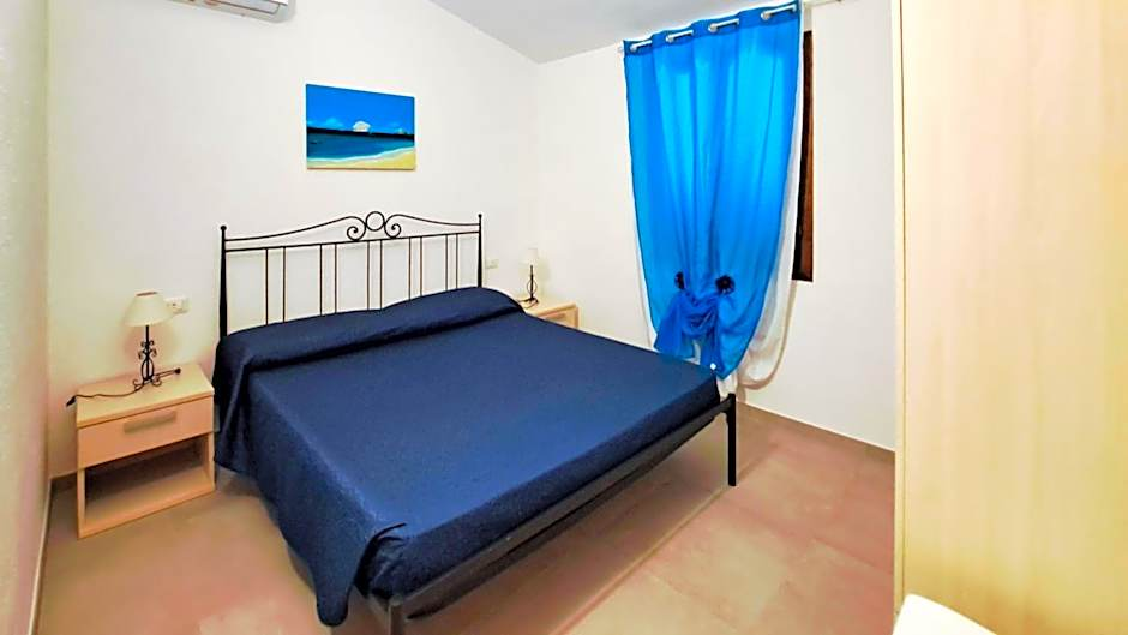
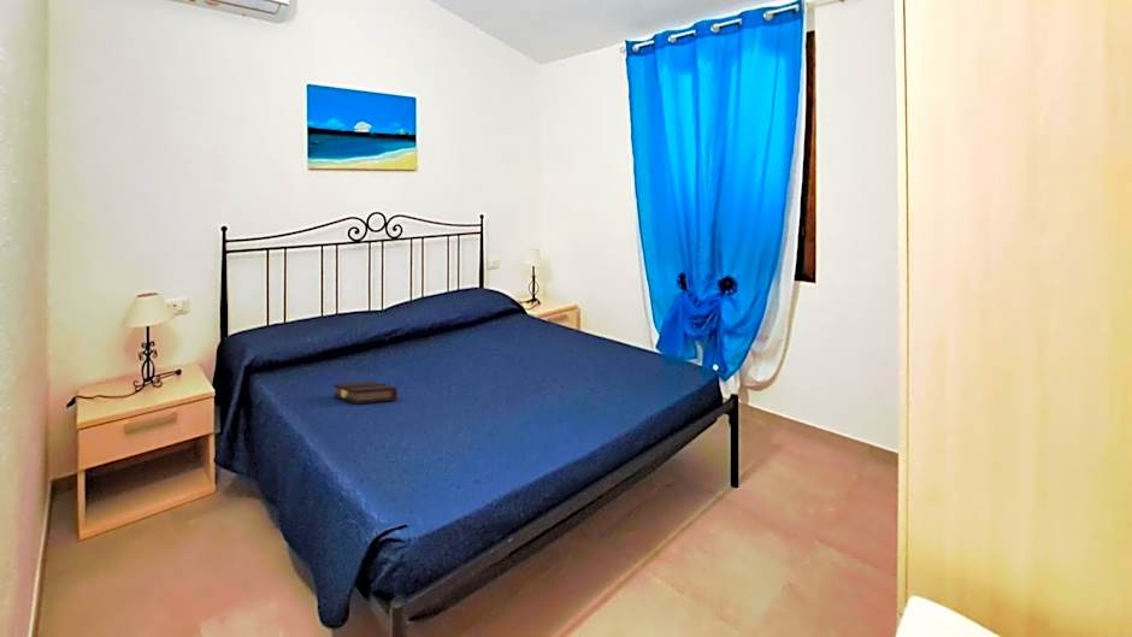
+ book (364, 391)
